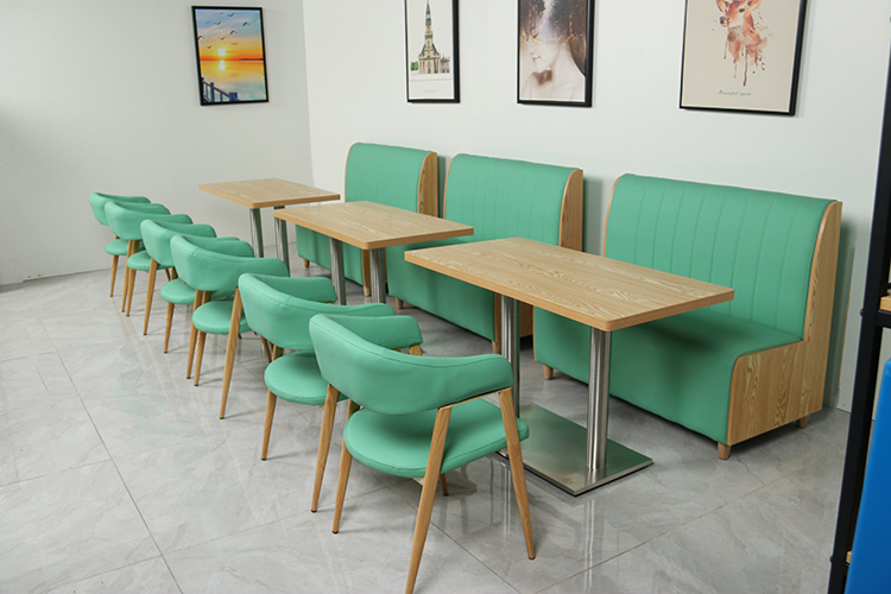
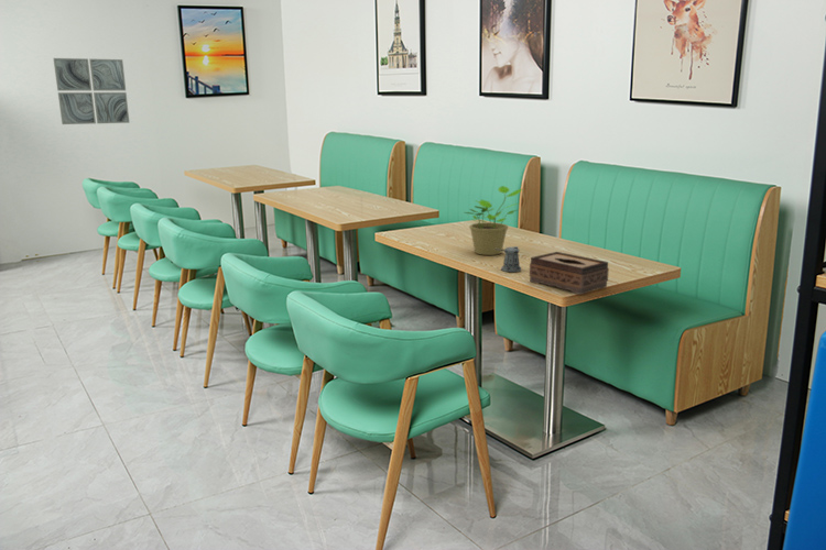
+ wall art (91, 92)
+ pepper shaker (509, 257)
+ potted plant (490, 221)
+ tissue box (568, 272)
